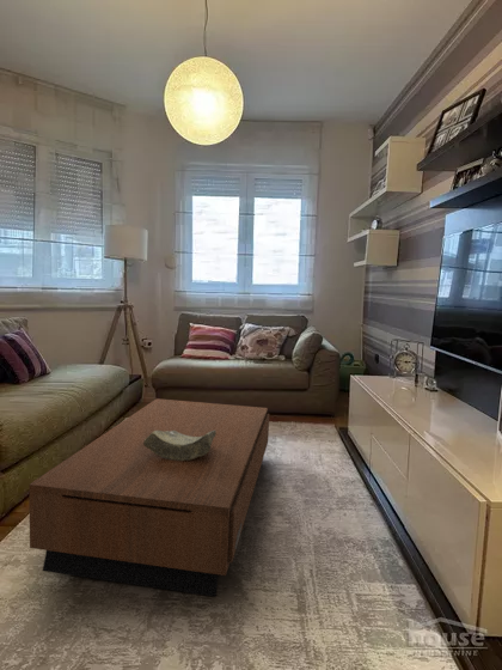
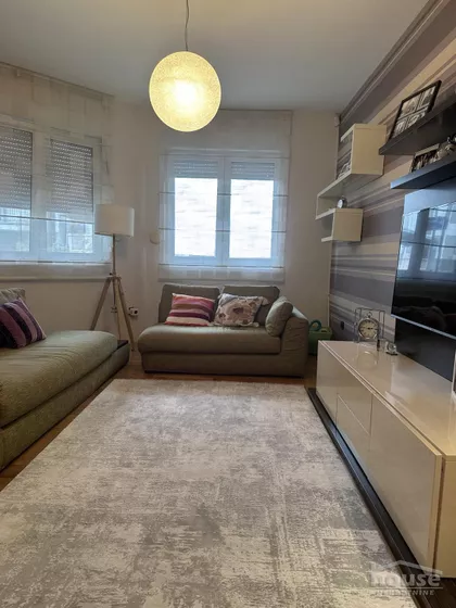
- coffee table (182, 468)
- decorative bowl (184, 436)
